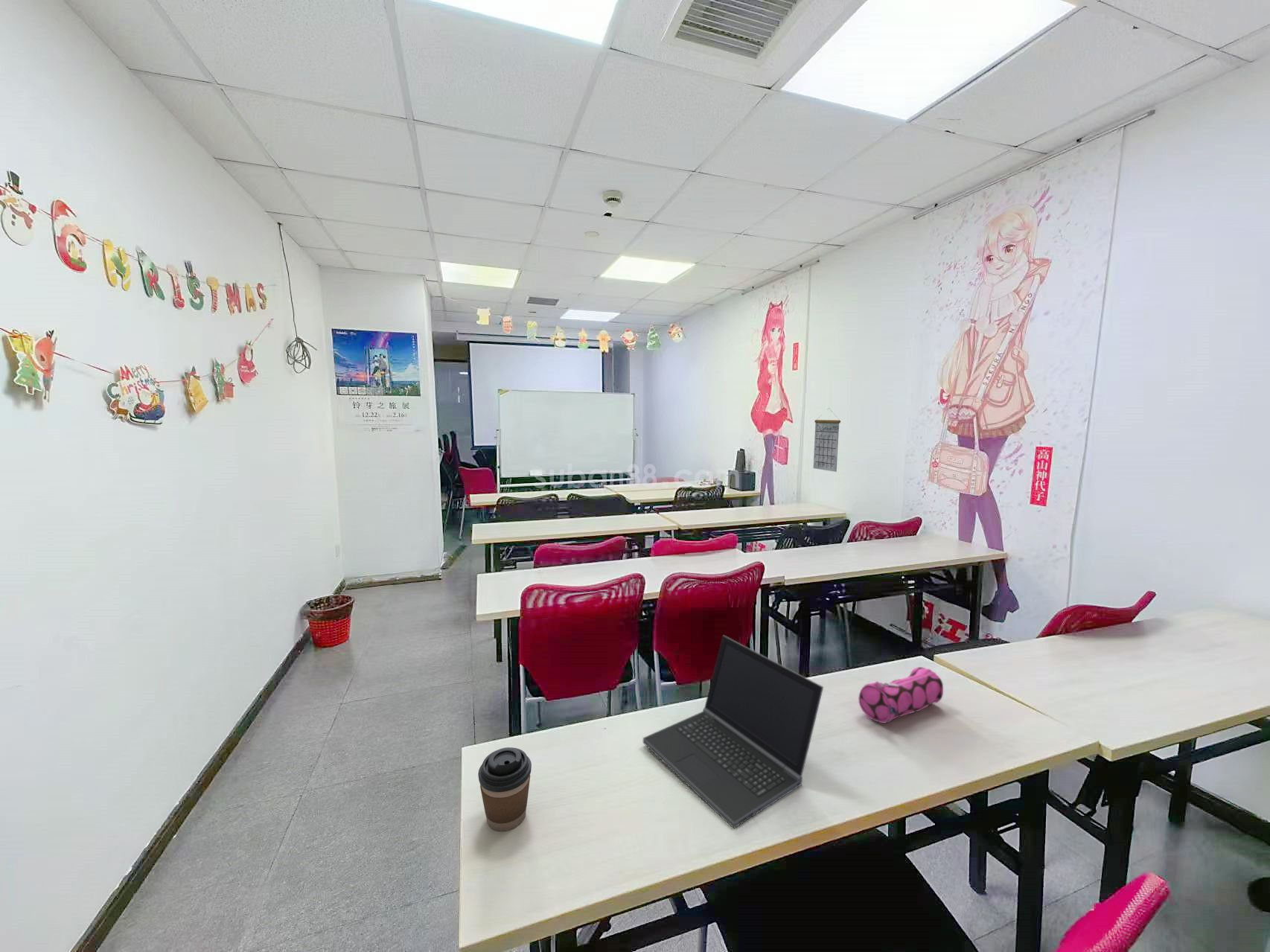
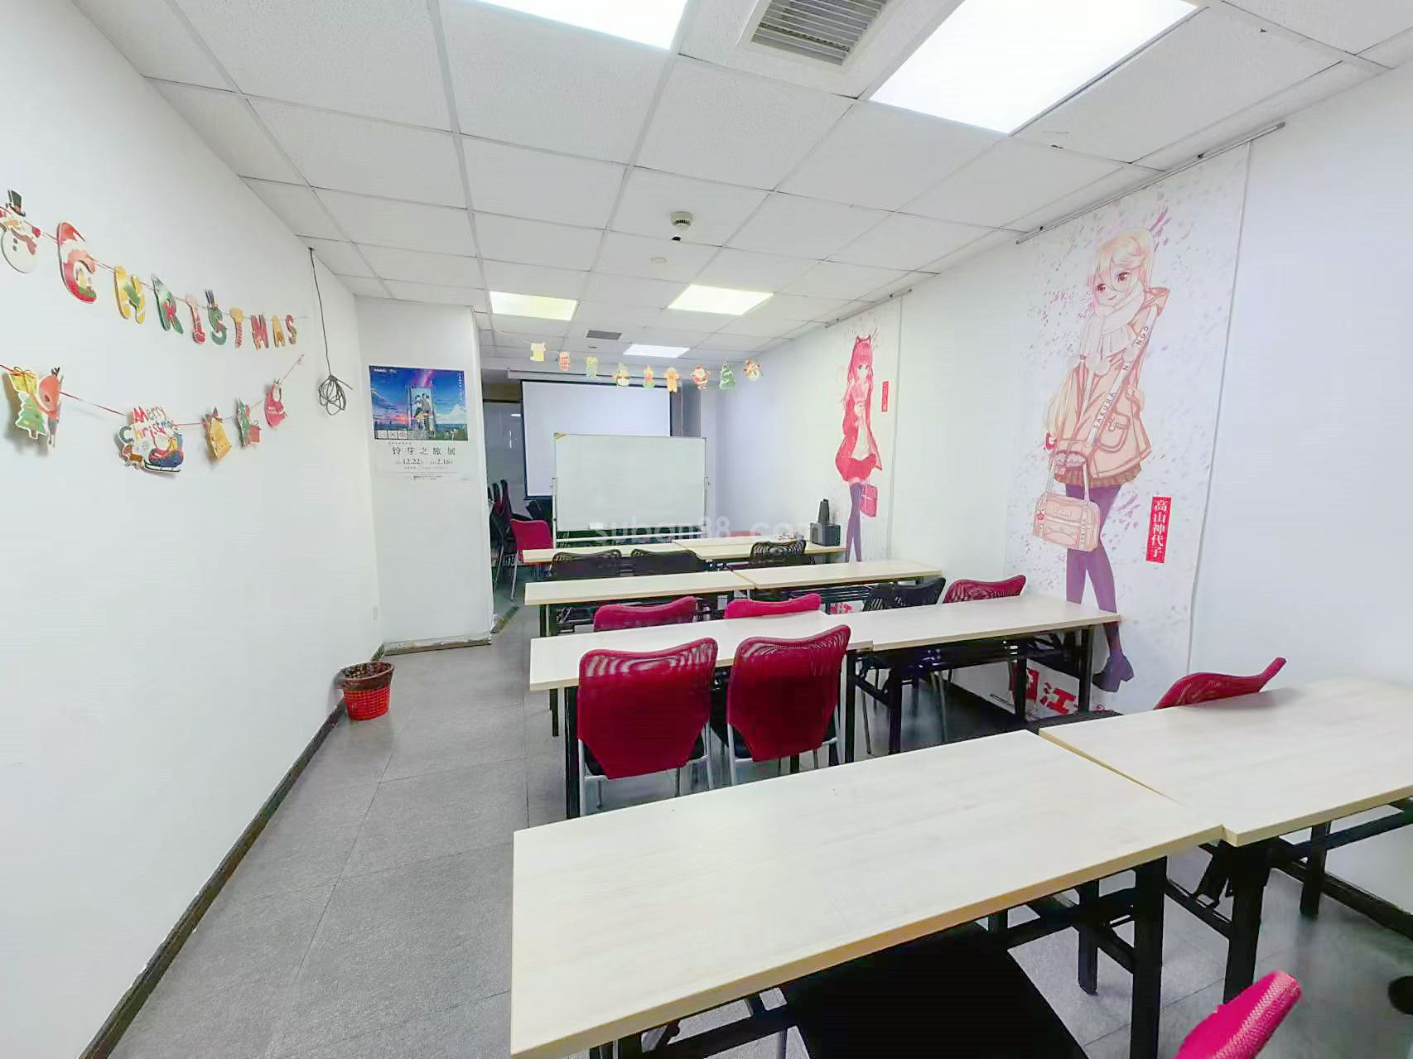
- calendar (826, 439)
- laptop computer (728, 716)
- pencil case (903, 691)
- coffee cup (505, 785)
